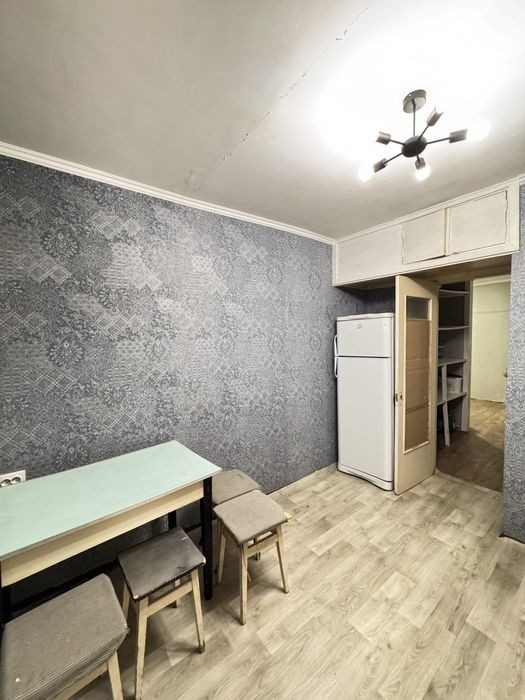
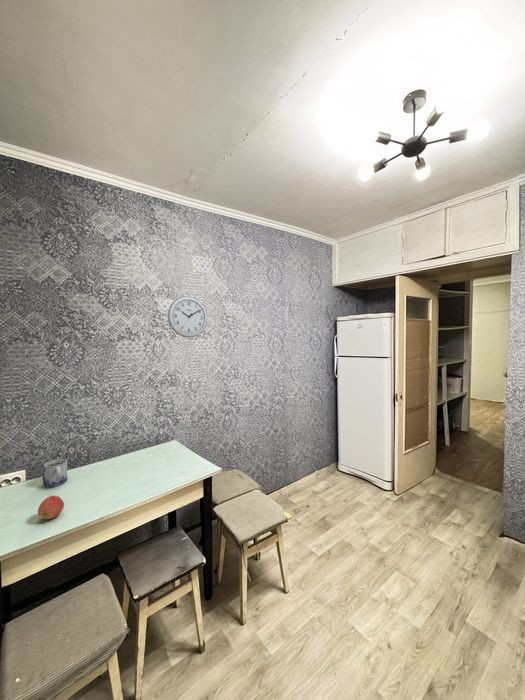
+ mug (56, 473)
+ wall clock (188, 316)
+ apple (51, 506)
